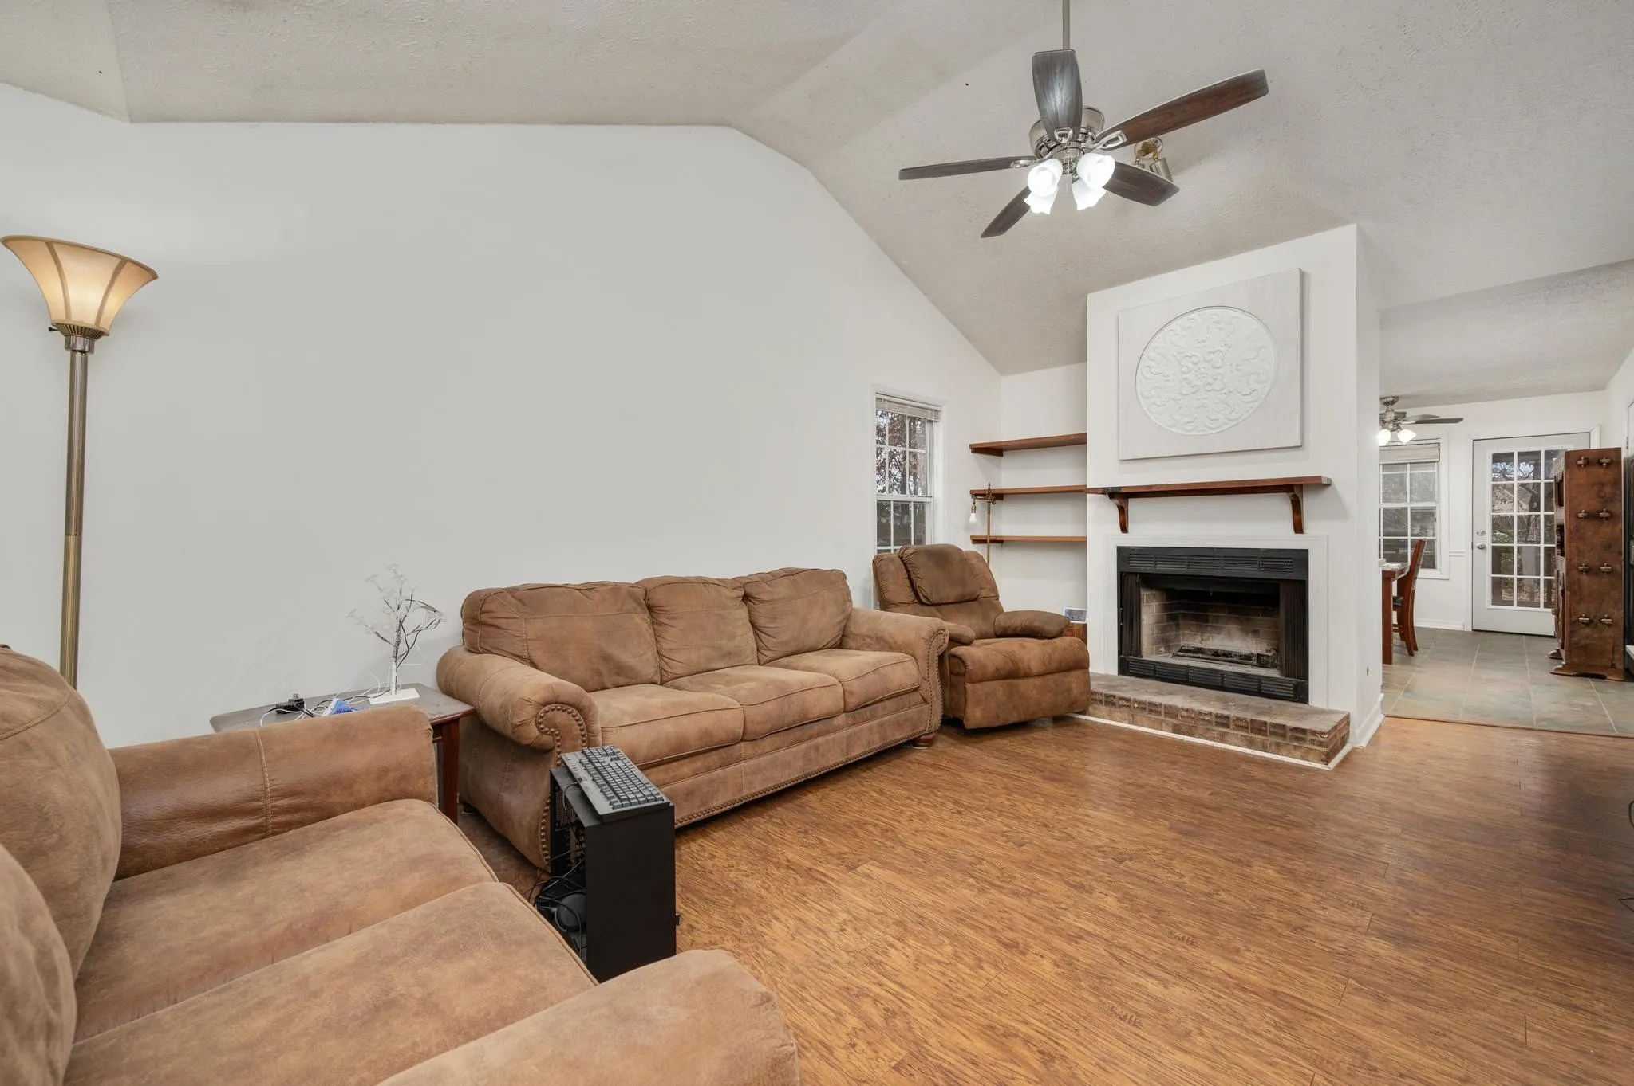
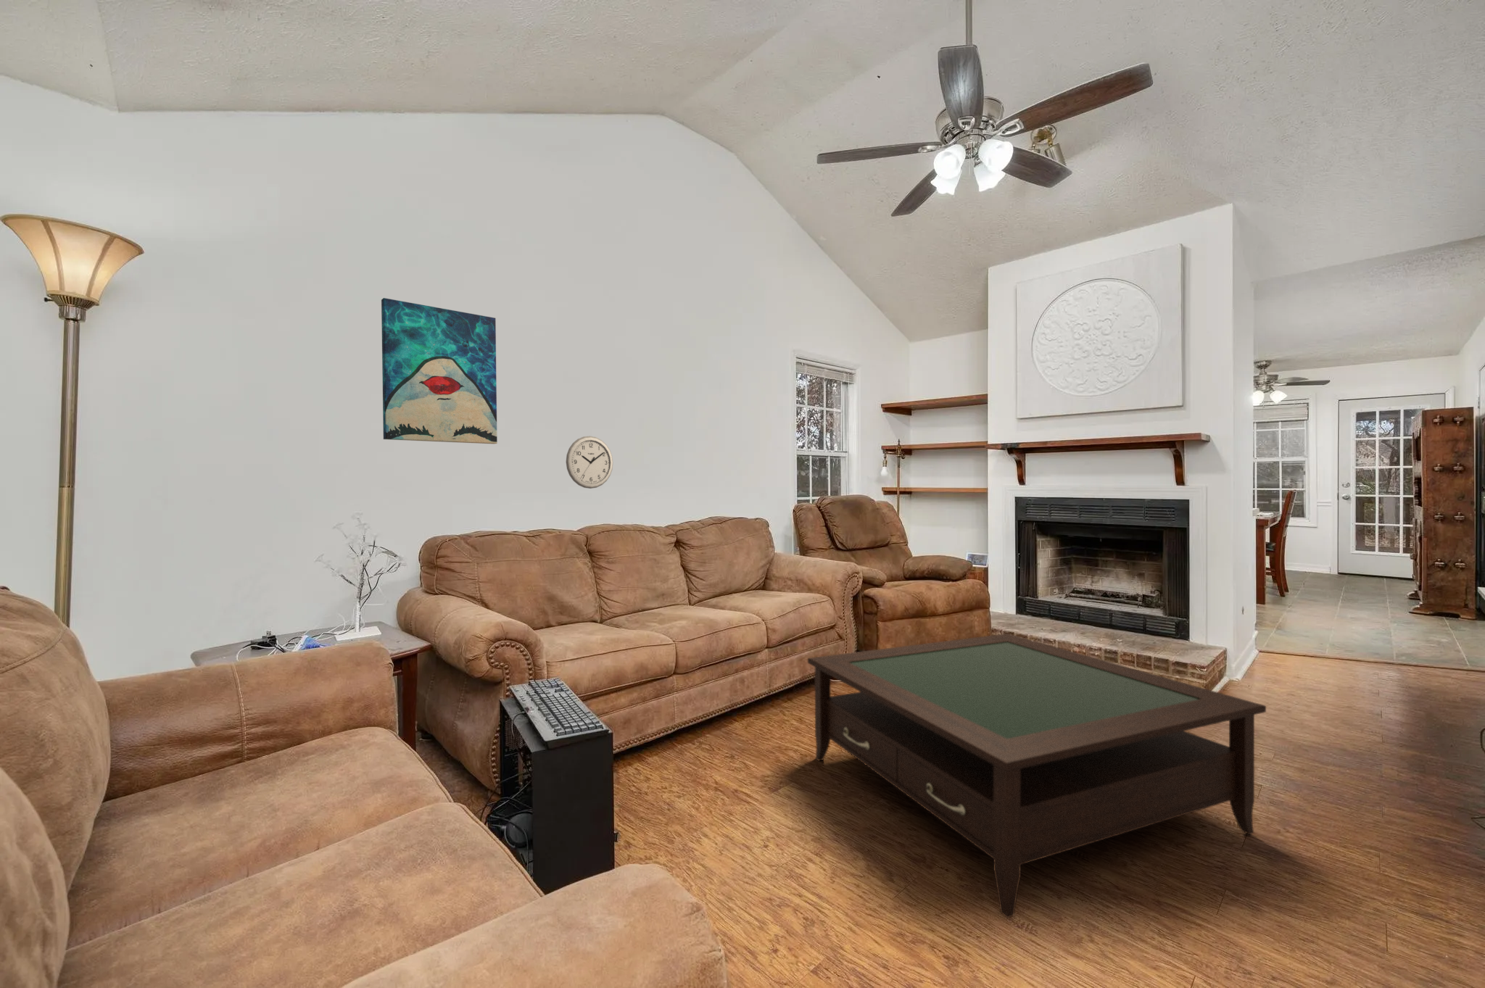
+ coffee table (1008, 735)
+ wall clock (590, 462)
+ wall art (442, 376)
